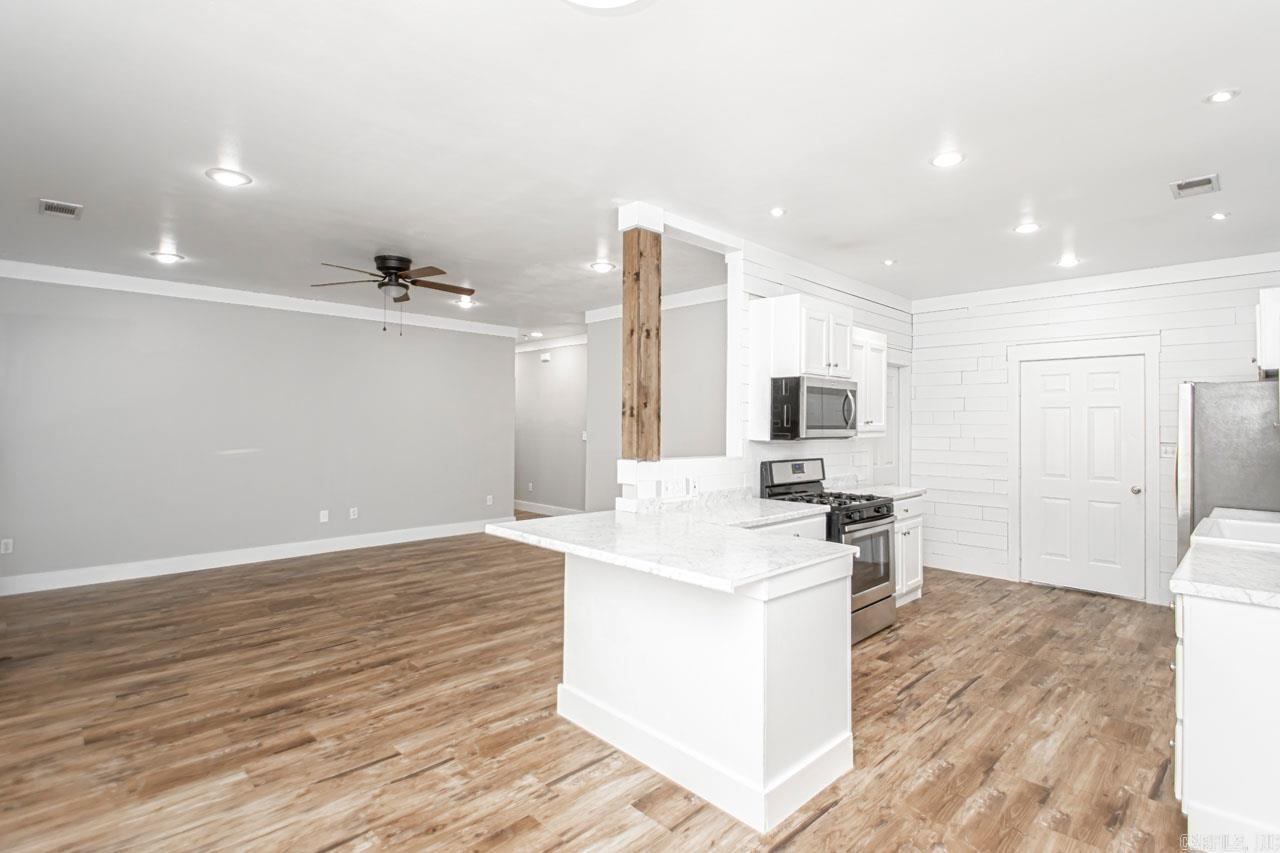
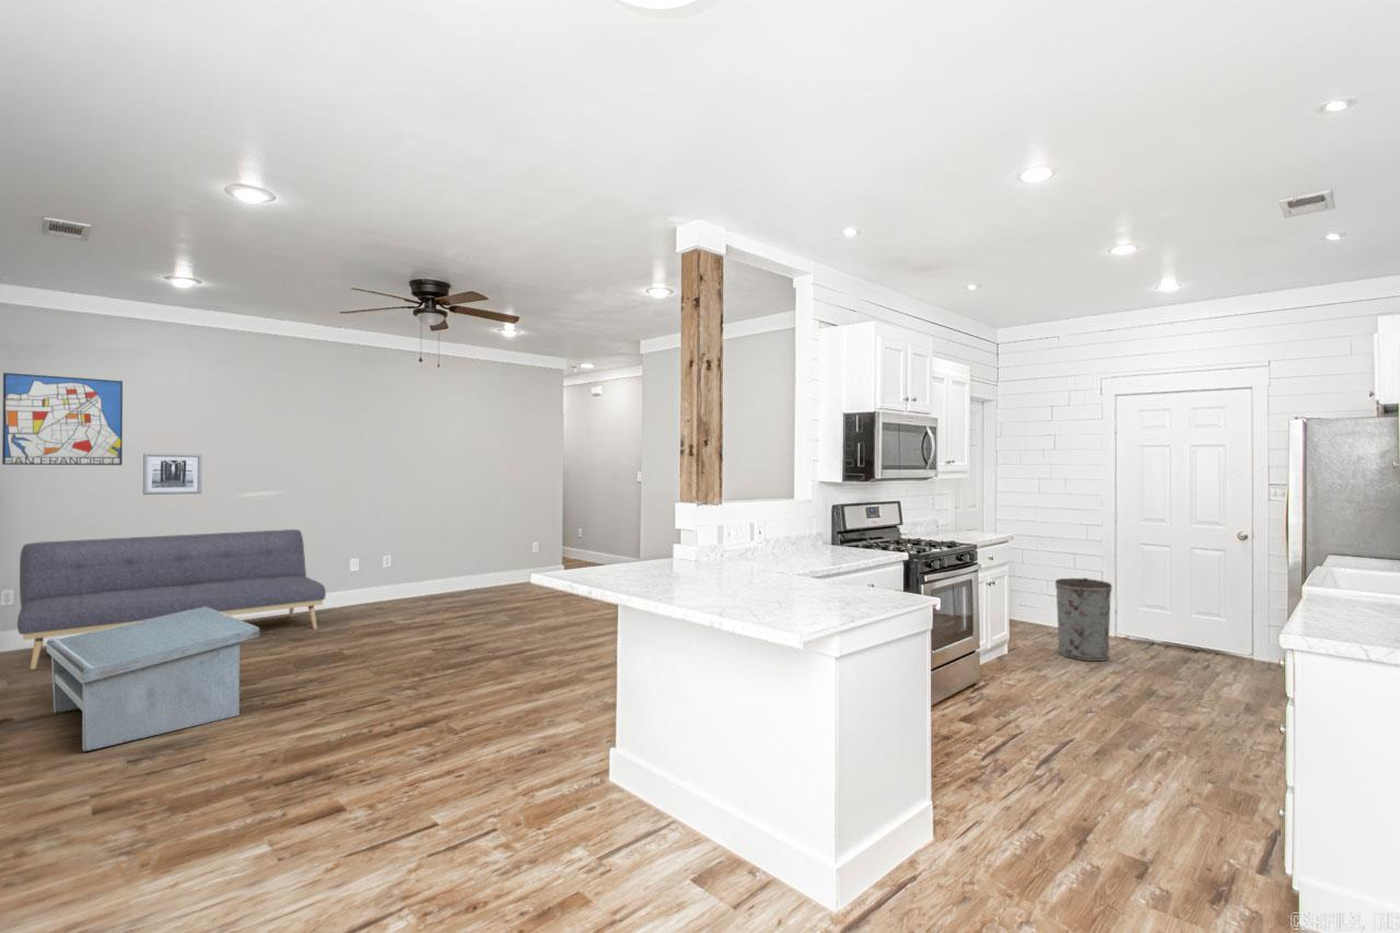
+ coffee table (152, 669)
+ wall art (65, 420)
+ wall art (173, 474)
+ trash can (1083, 616)
+ sofa (183, 587)
